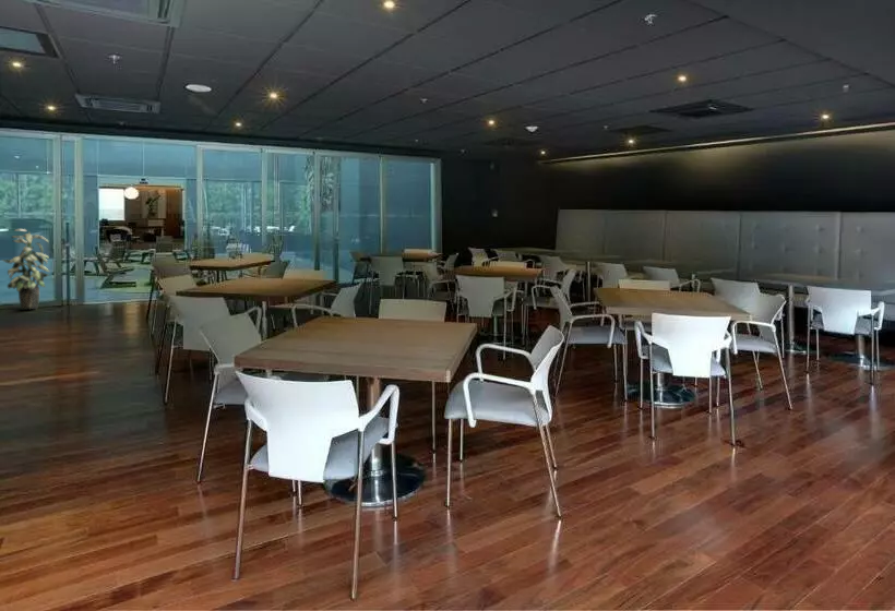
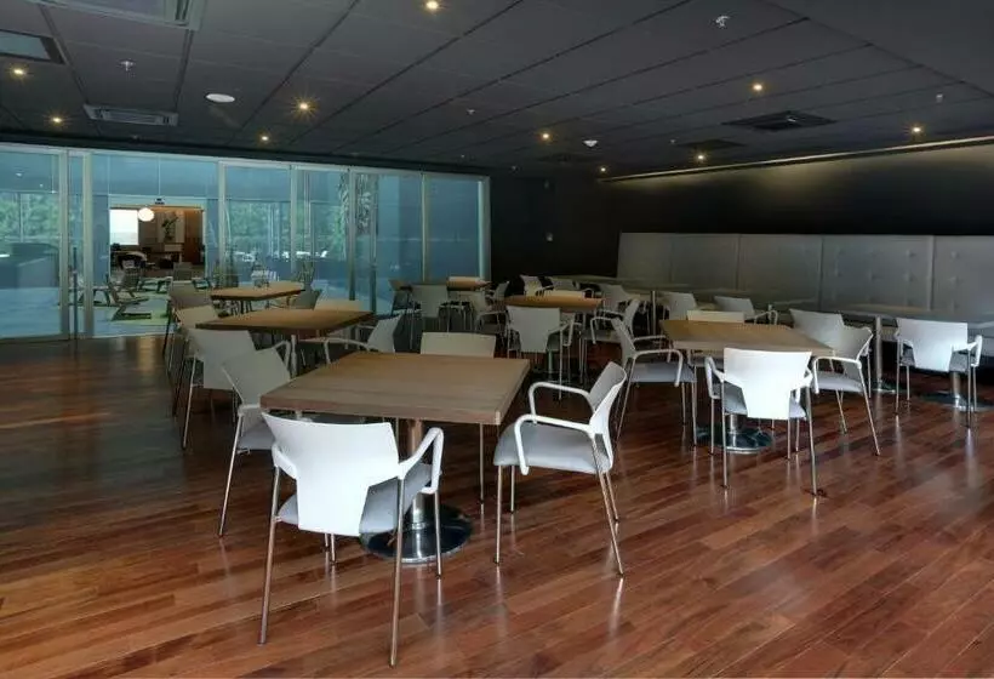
- indoor plant (26, 269)
